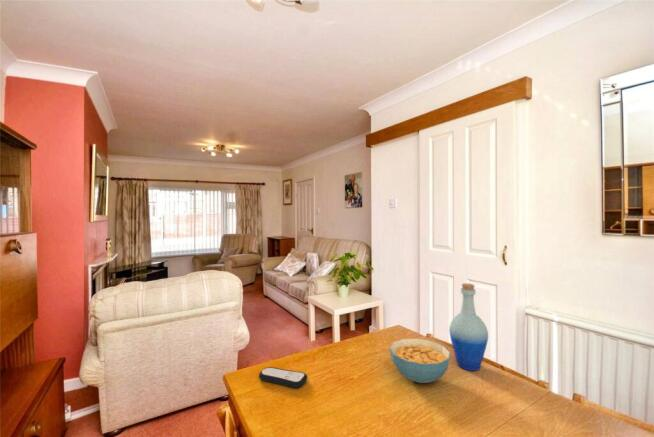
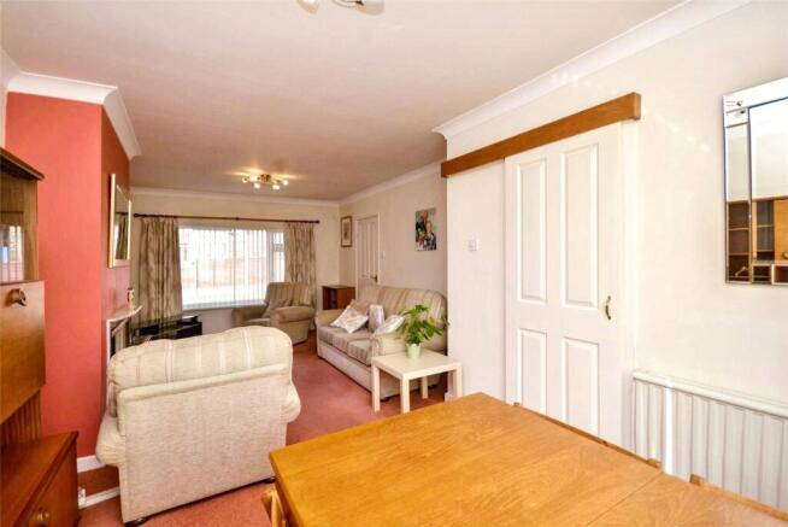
- cereal bowl (419, 364)
- remote control (282, 376)
- bottle (468, 325)
